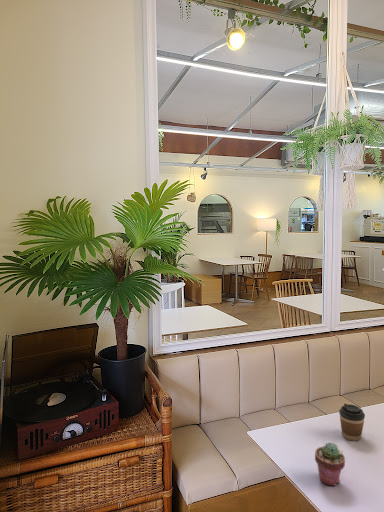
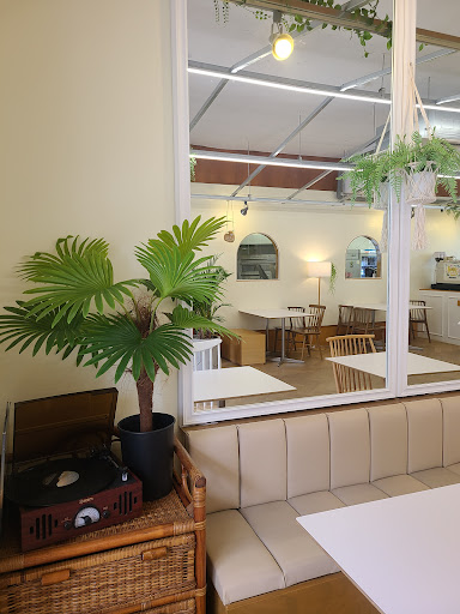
- potted succulent (329, 462)
- coffee cup (351, 420)
